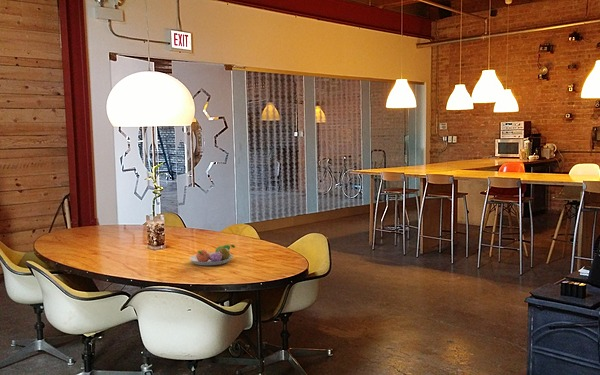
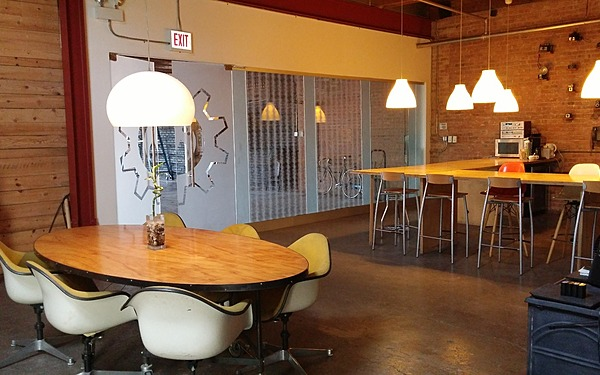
- fruit bowl (213, 253)
